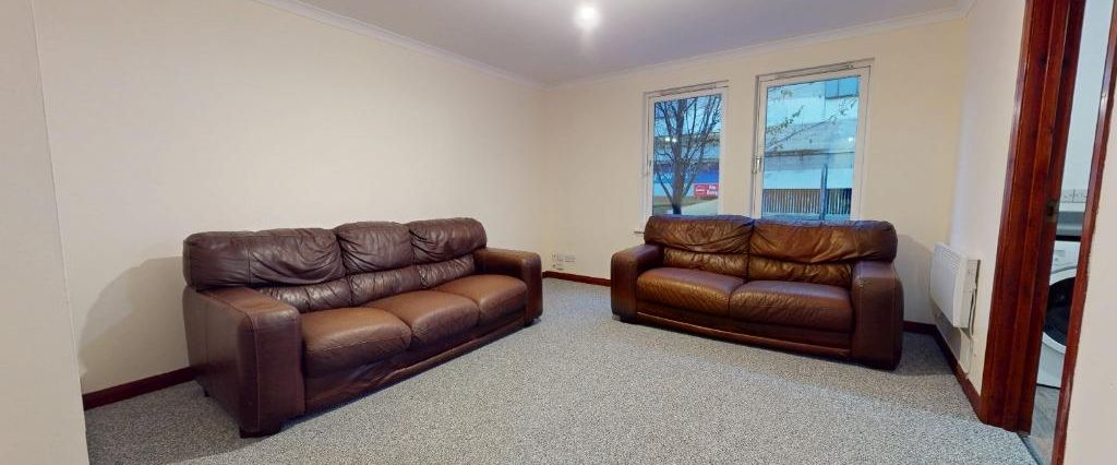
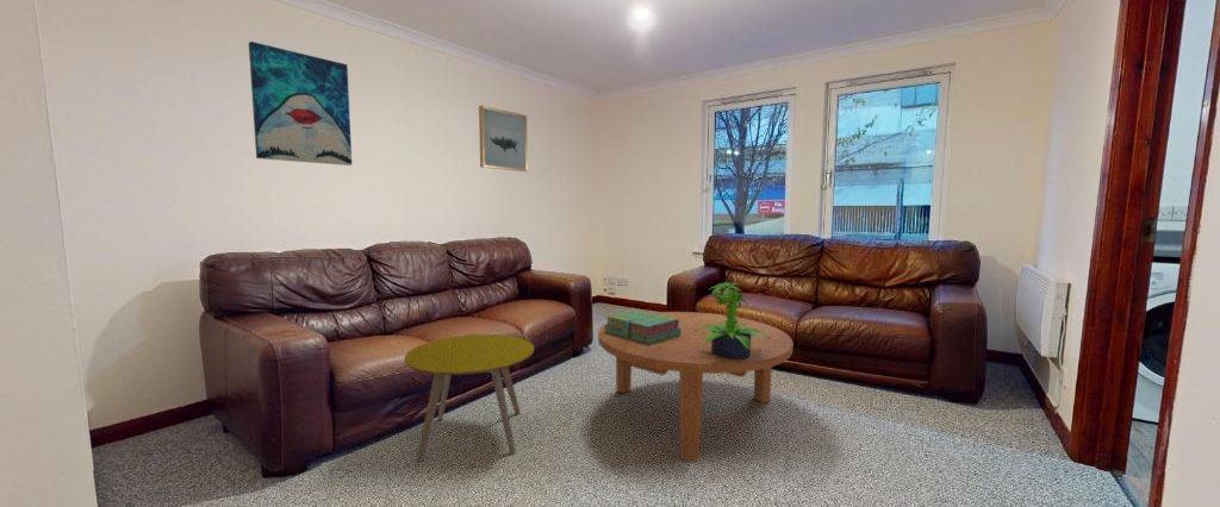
+ coffee table (691, 373)
+ stack of books (641, 325)
+ side table (467, 374)
+ potted plant (730, 317)
+ wall art (304, 108)
+ wall art (504, 139)
